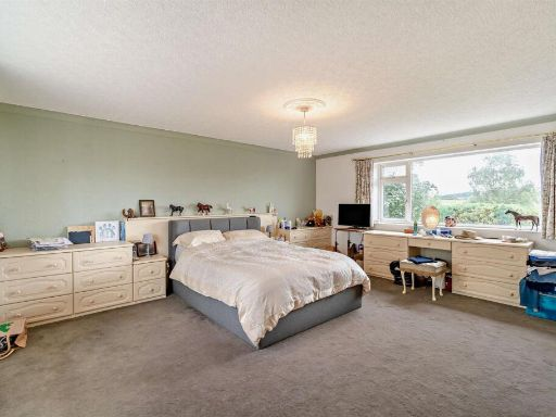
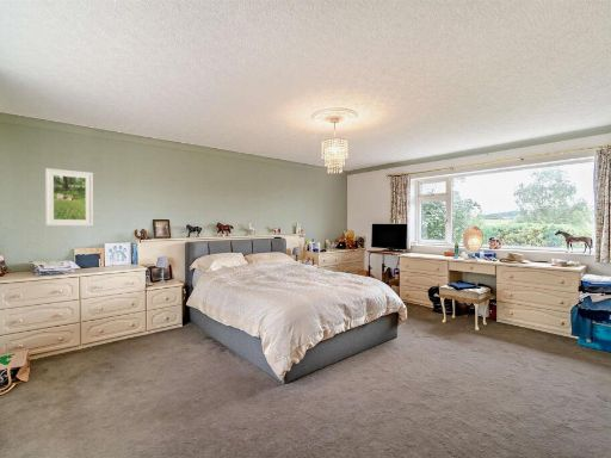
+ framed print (69, 198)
